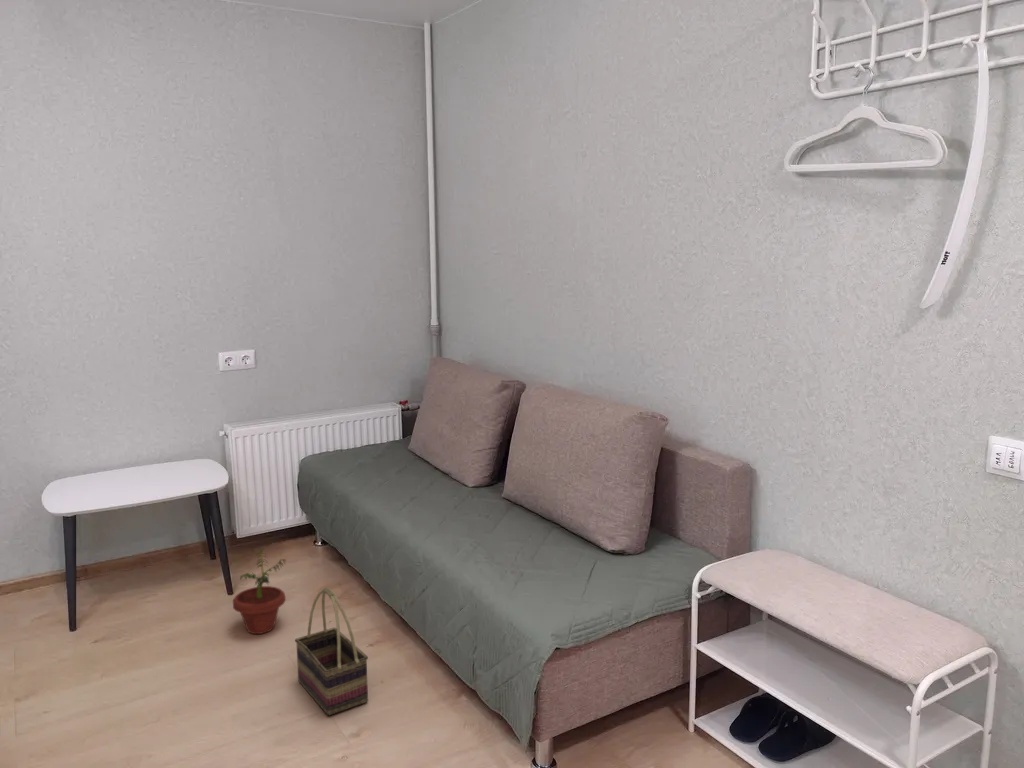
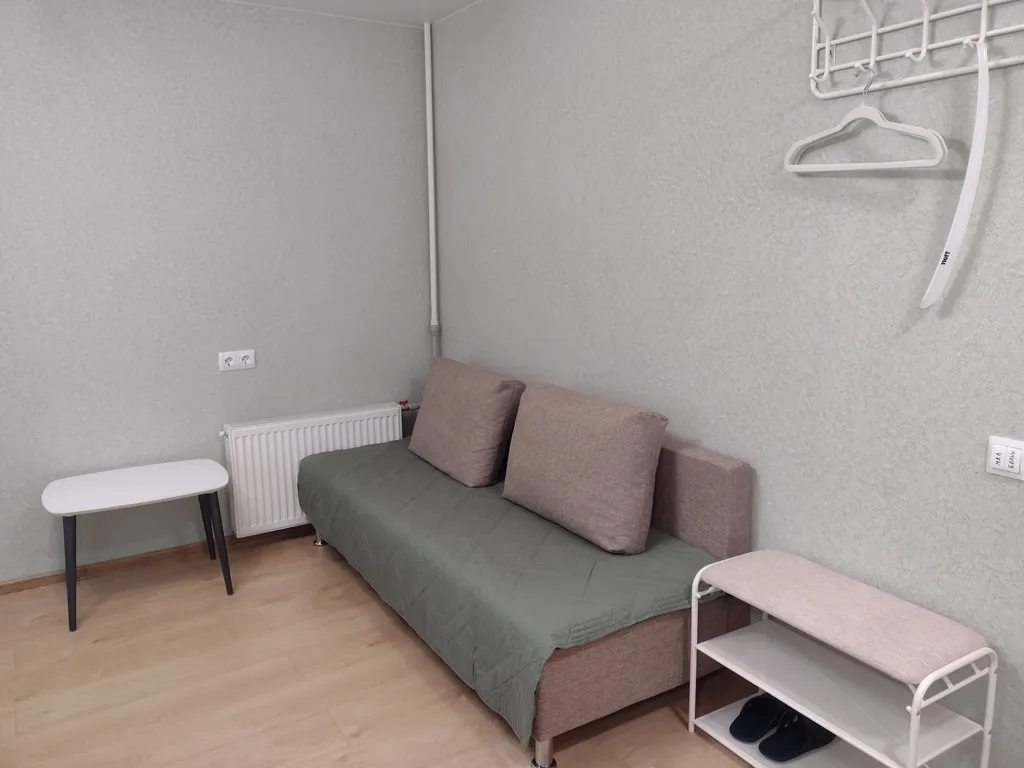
- basket (330, 641)
- potted plant (260, 590)
